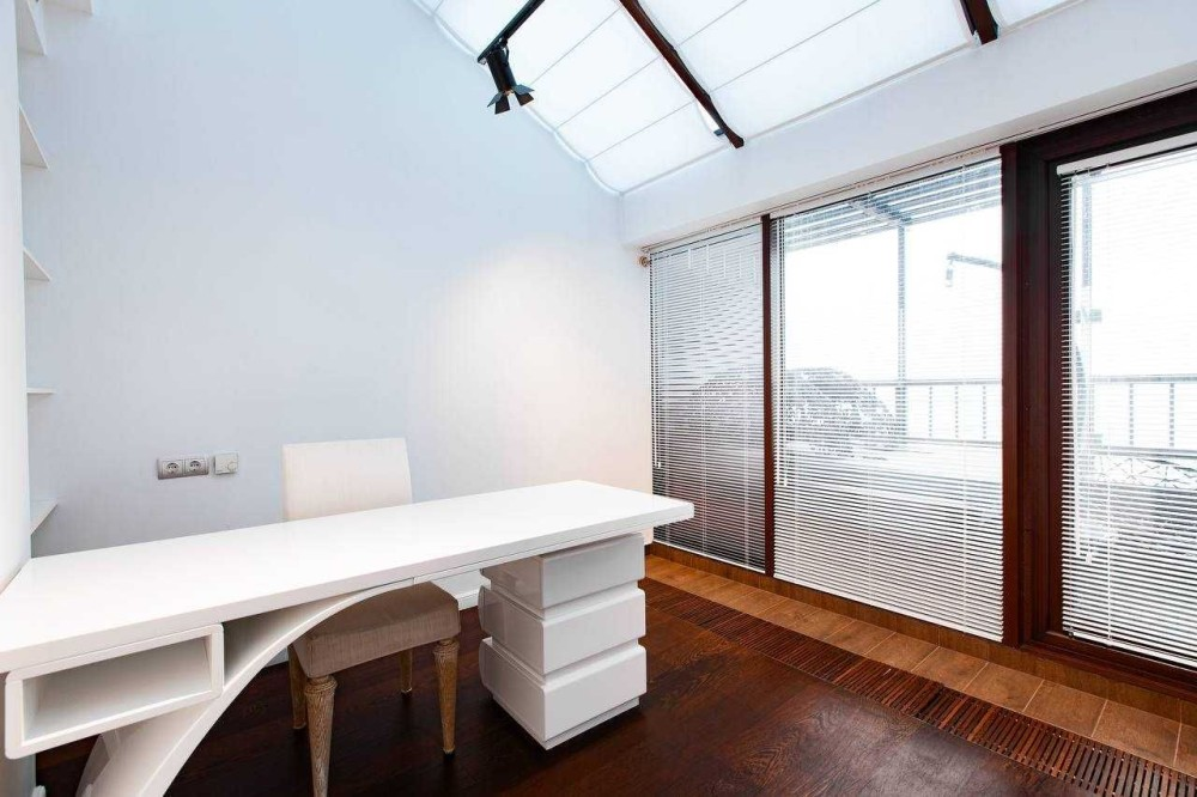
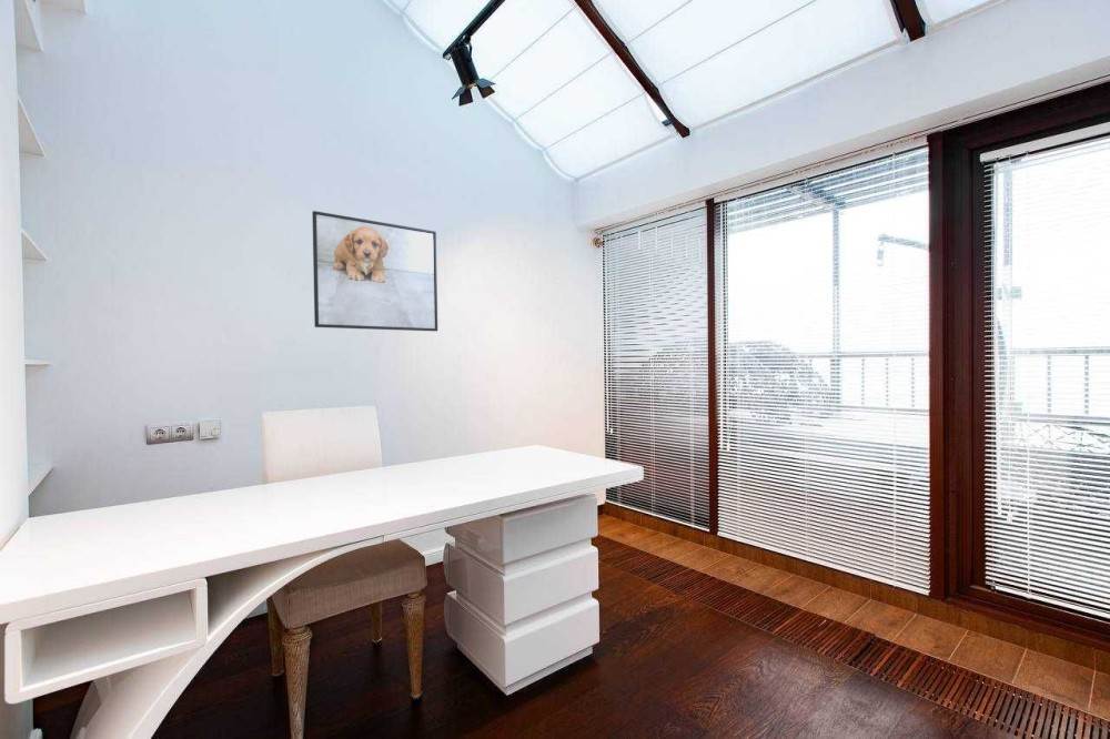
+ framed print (380, 275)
